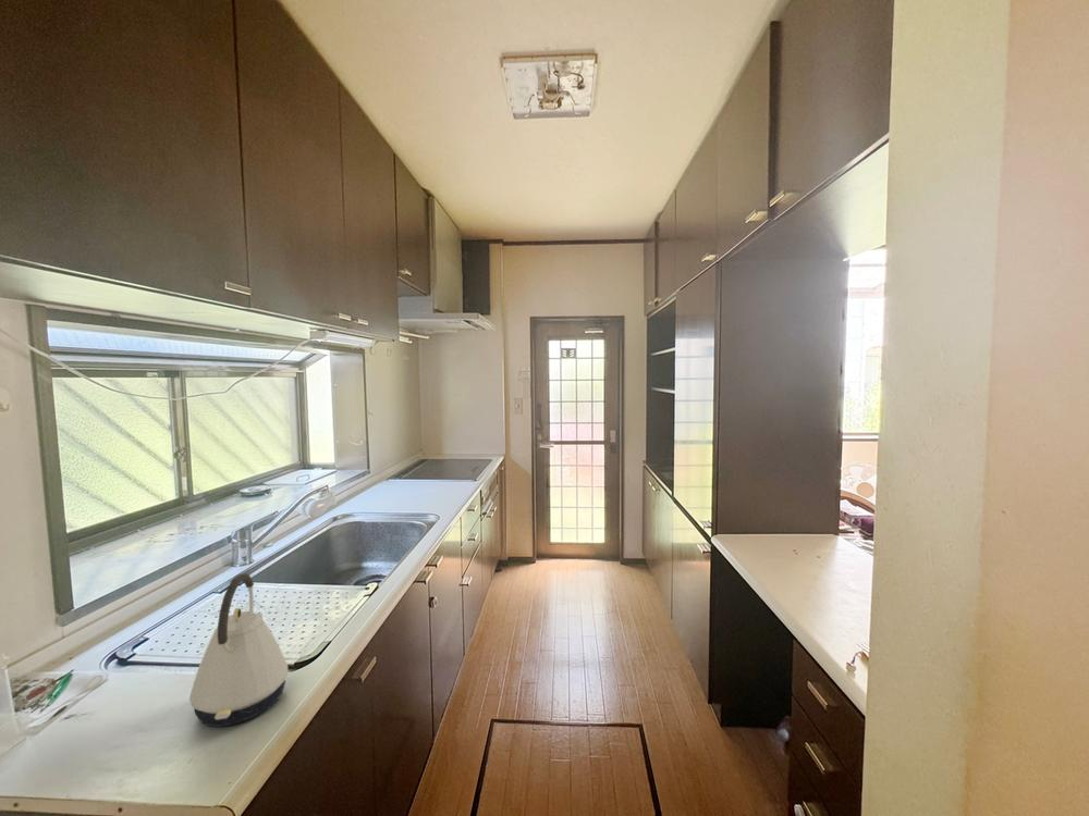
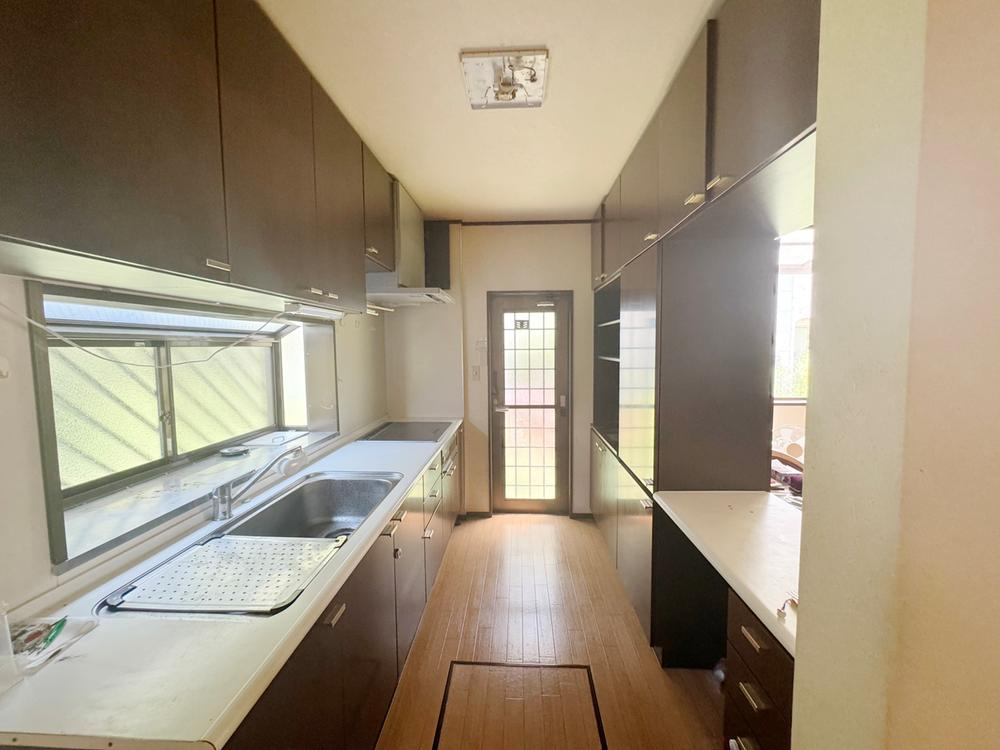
- kettle (240, 639)
